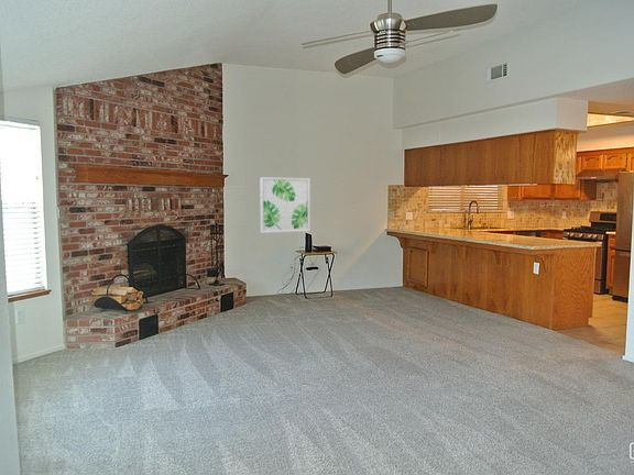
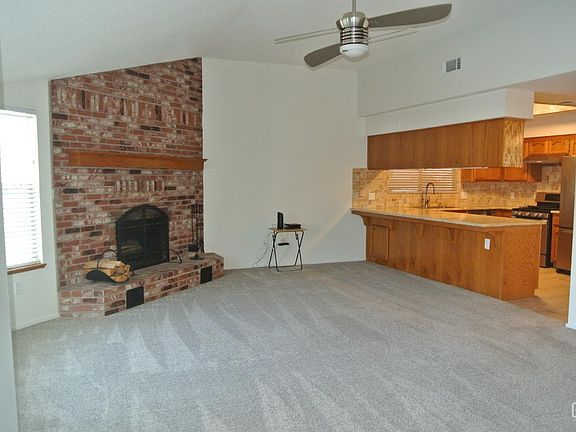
- wall art (285, 205)
